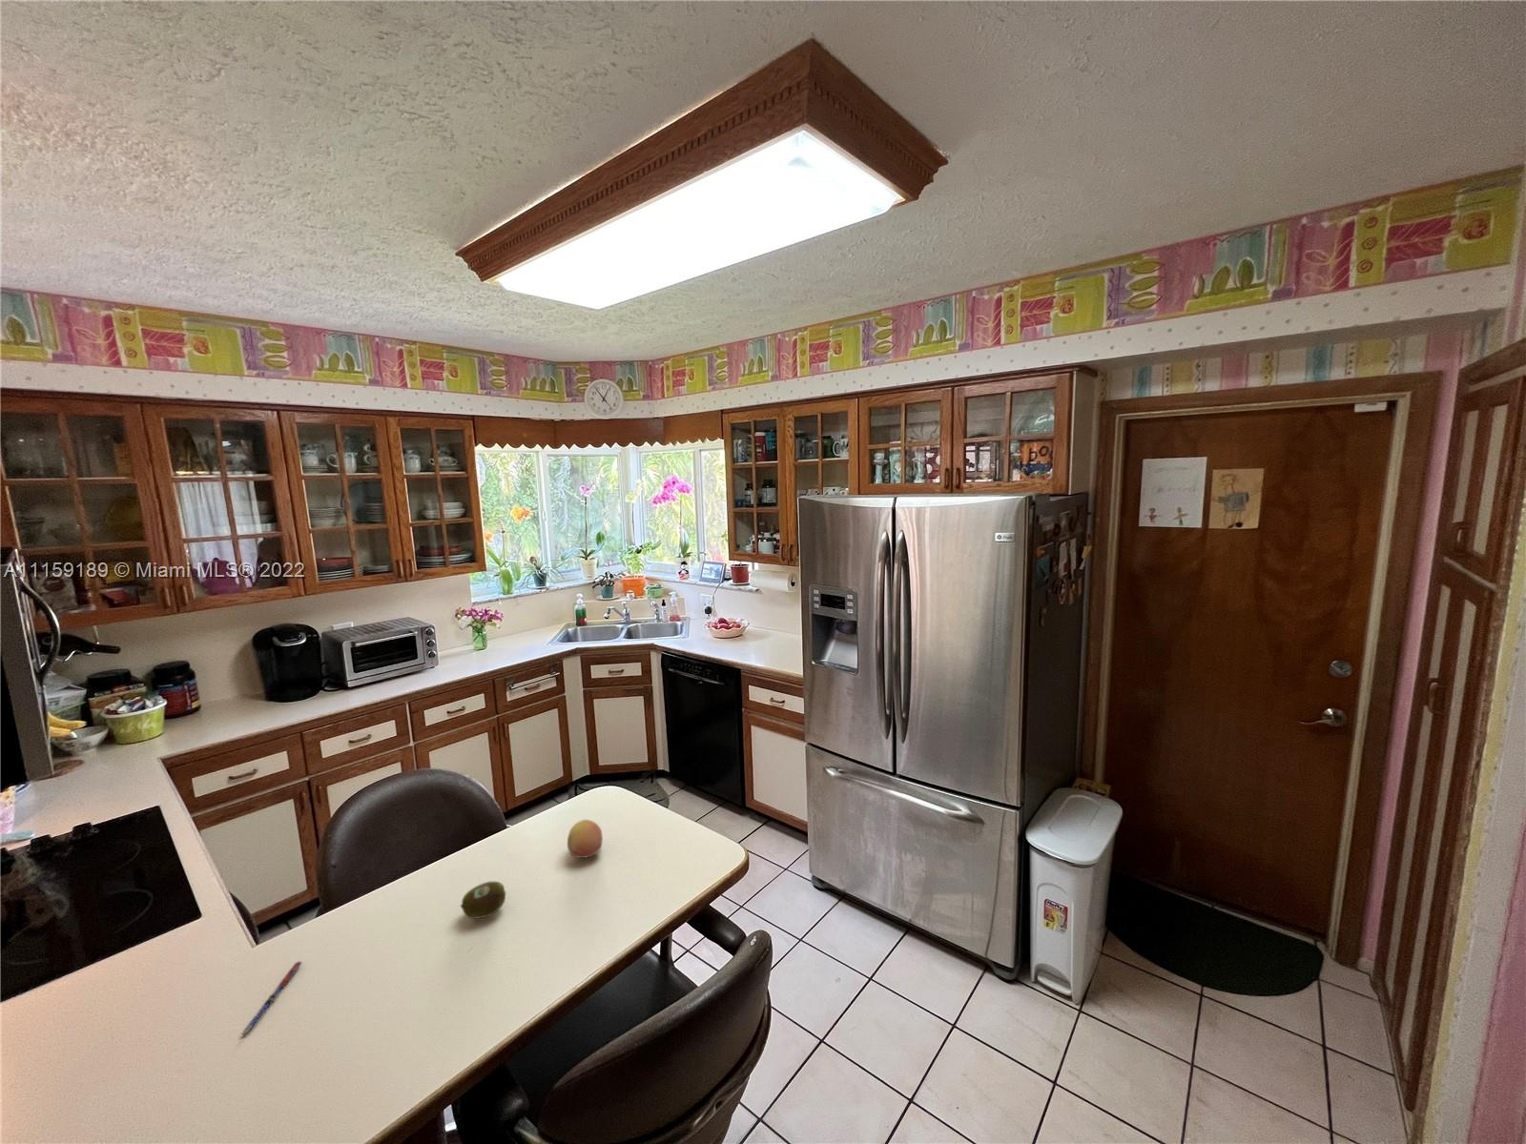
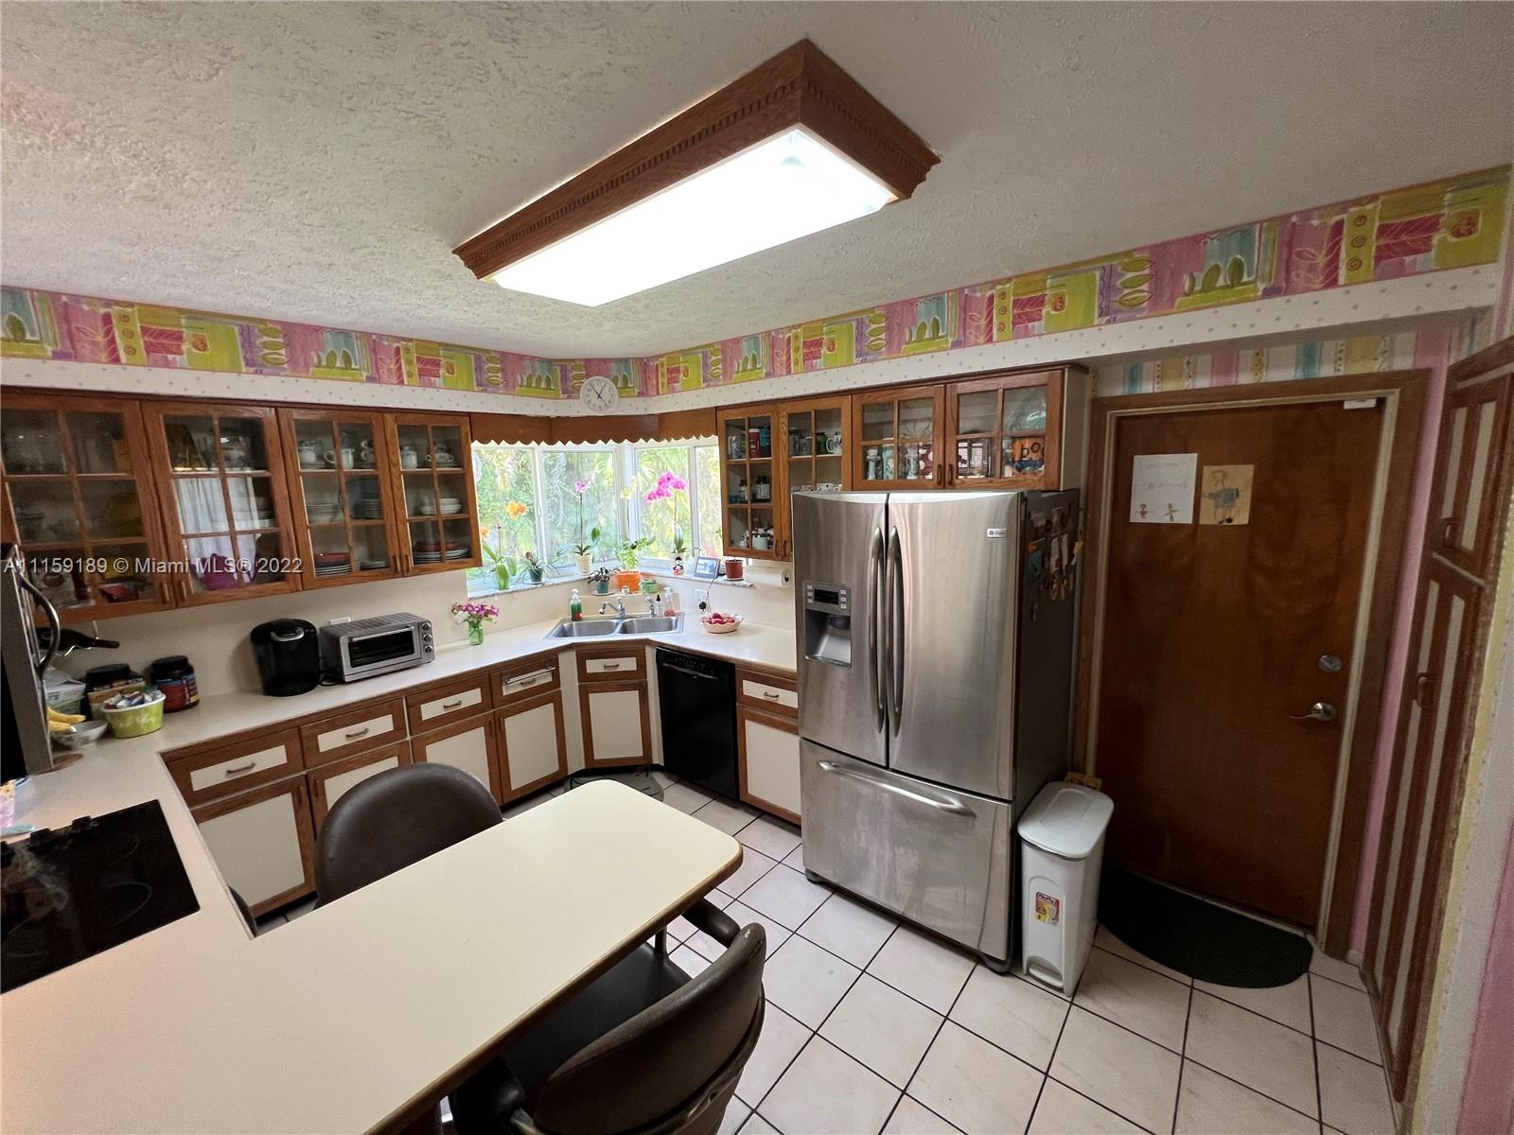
- fruit (483, 900)
- fruit (585, 838)
- pen (273, 994)
